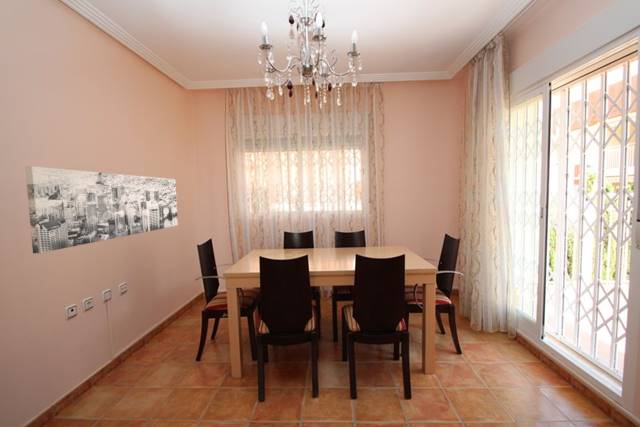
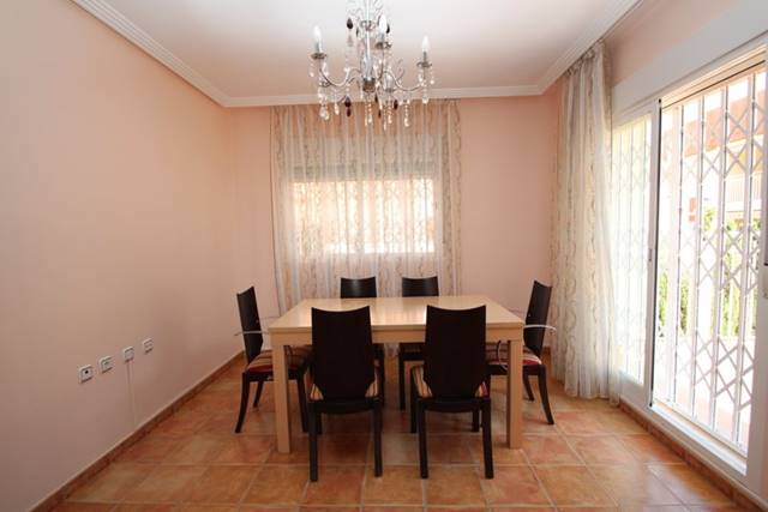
- wall art (125, 205)
